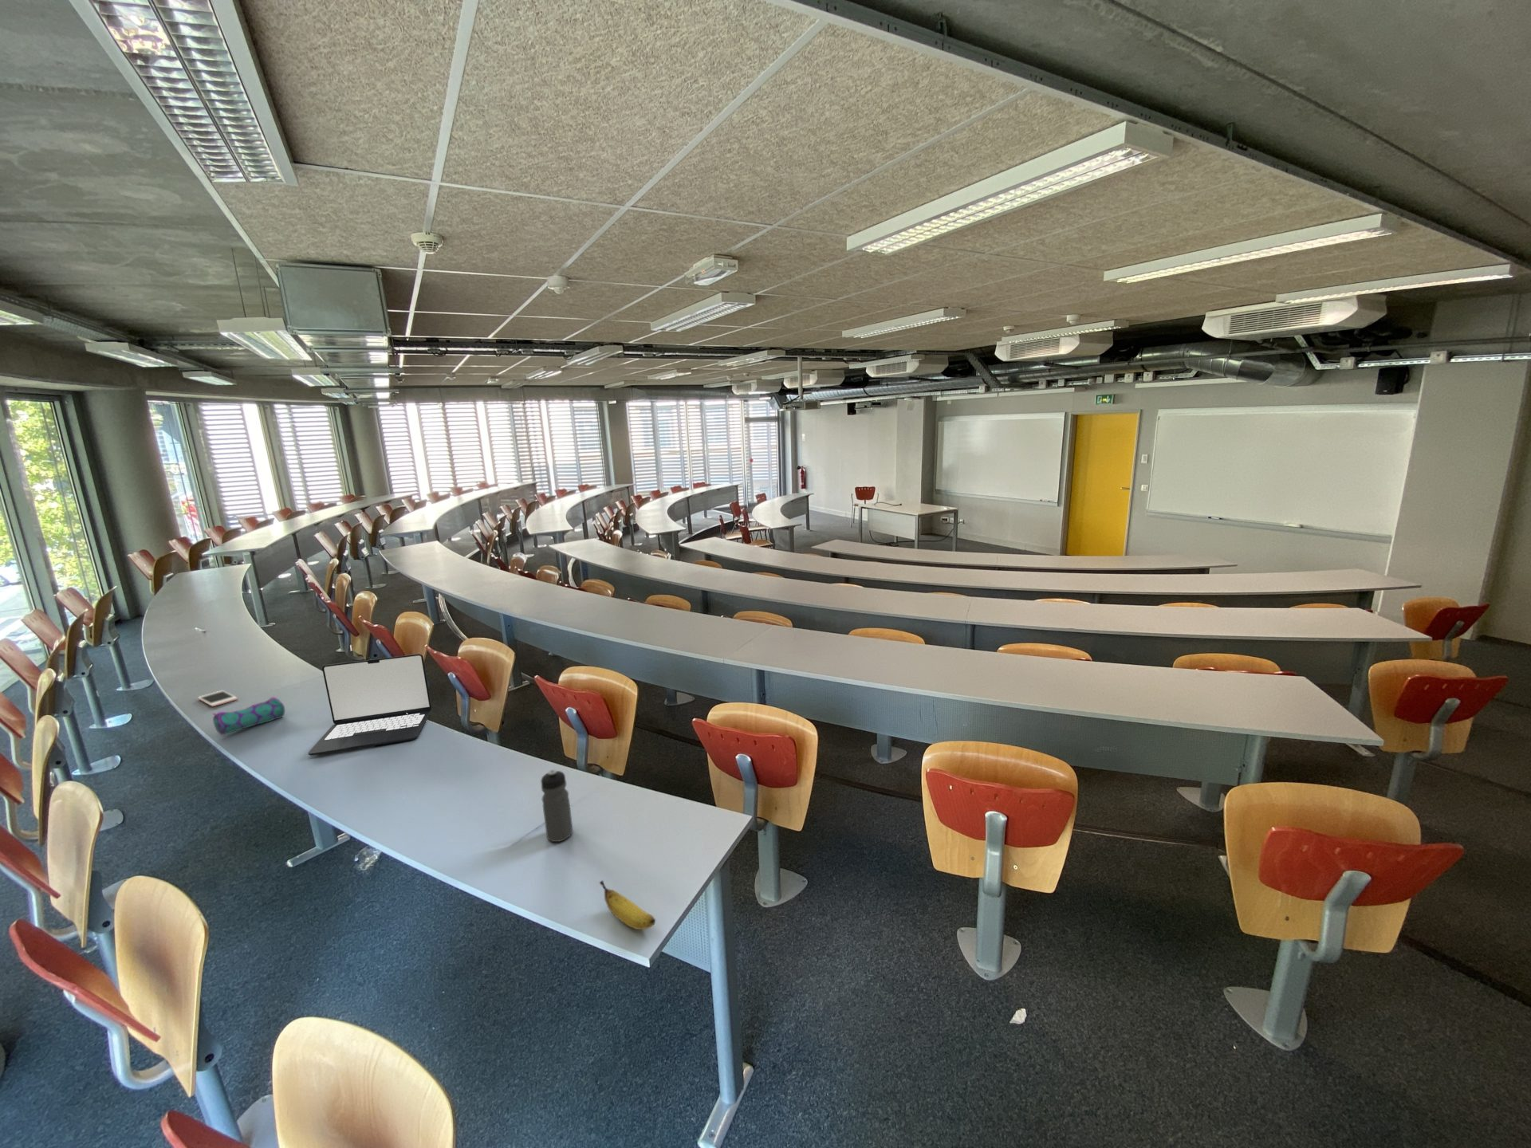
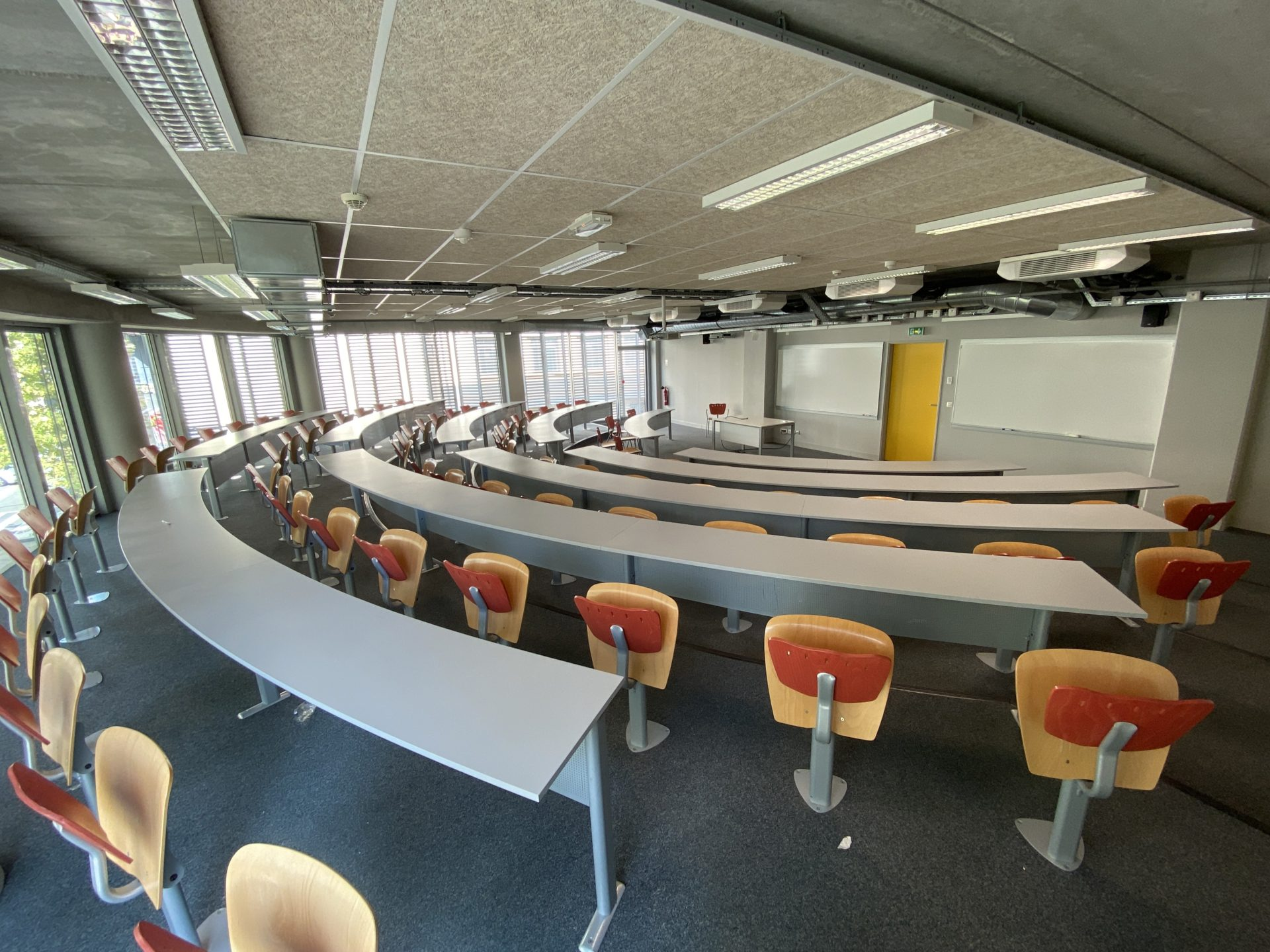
- water bottle (556, 803)
- cell phone (217, 697)
- laptop (369, 702)
- pencil case (248, 714)
- banana (627, 908)
